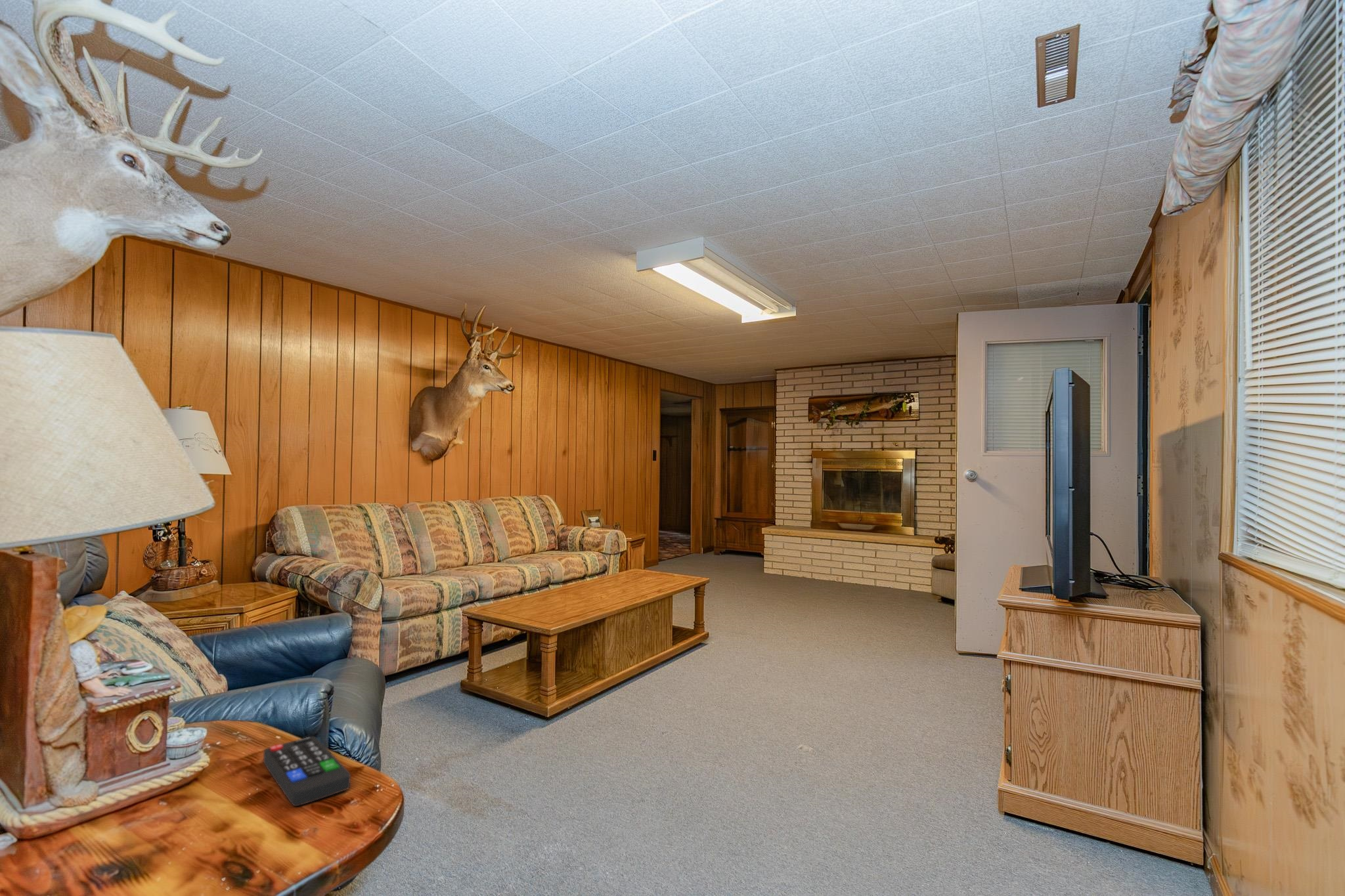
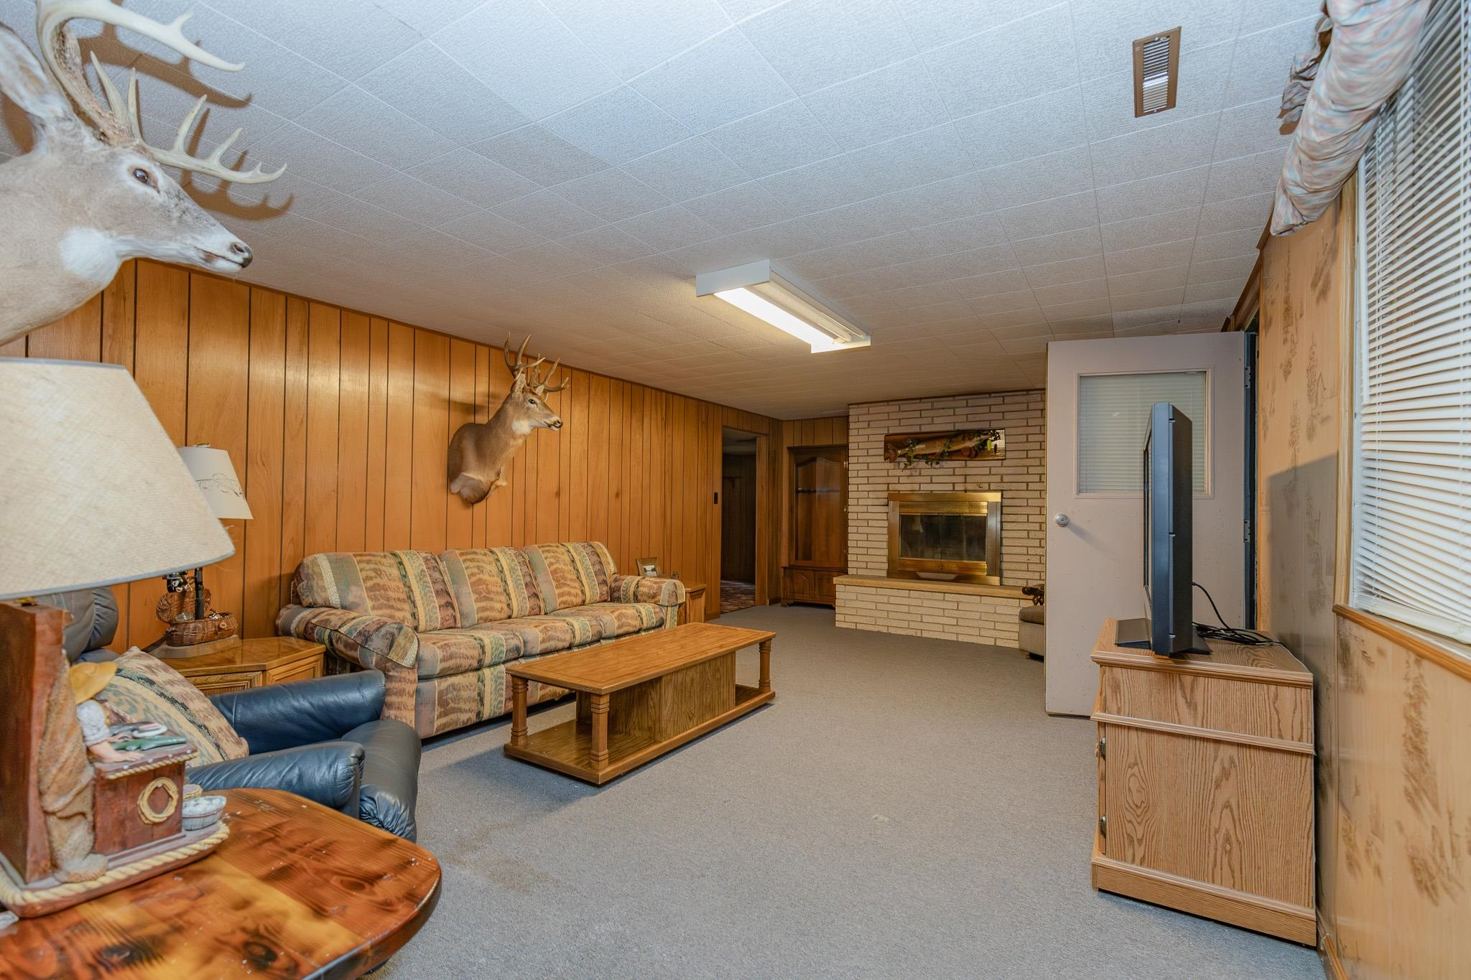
- remote control (305, 767)
